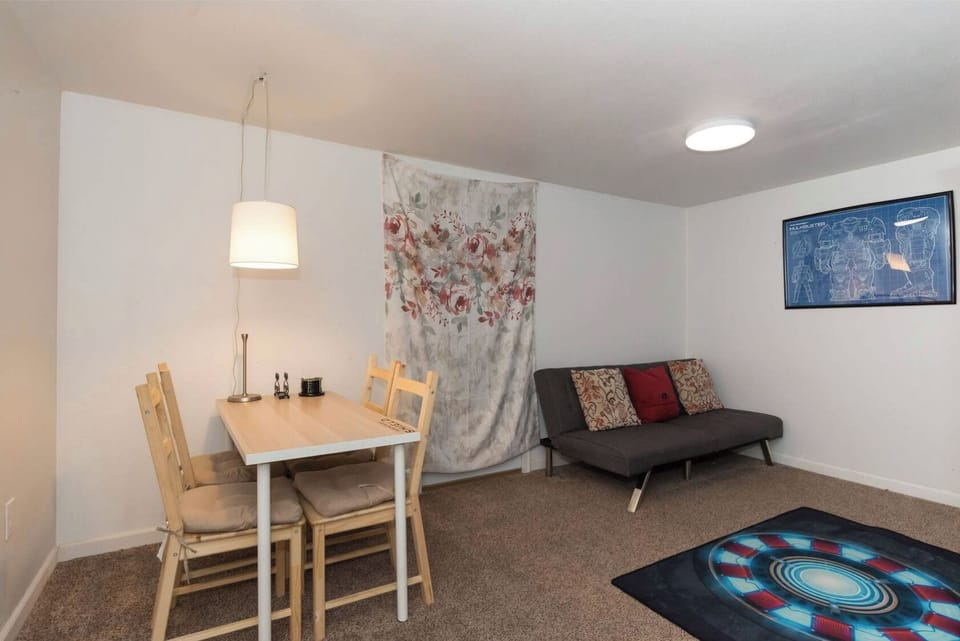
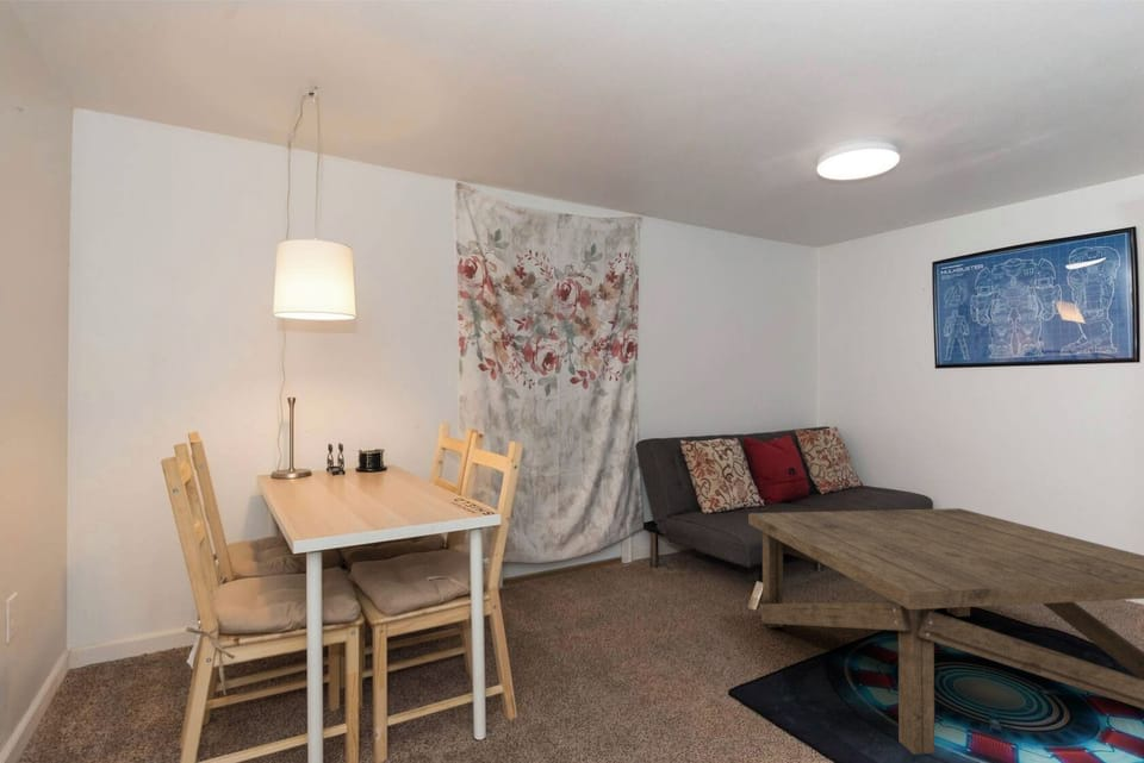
+ coffee table (941, 602)
